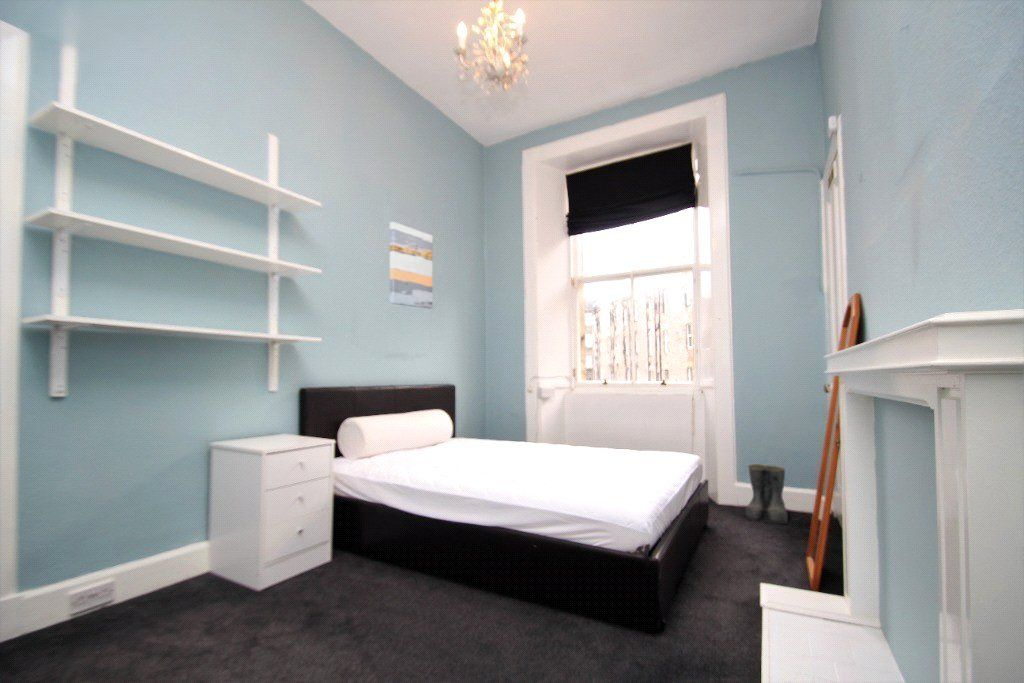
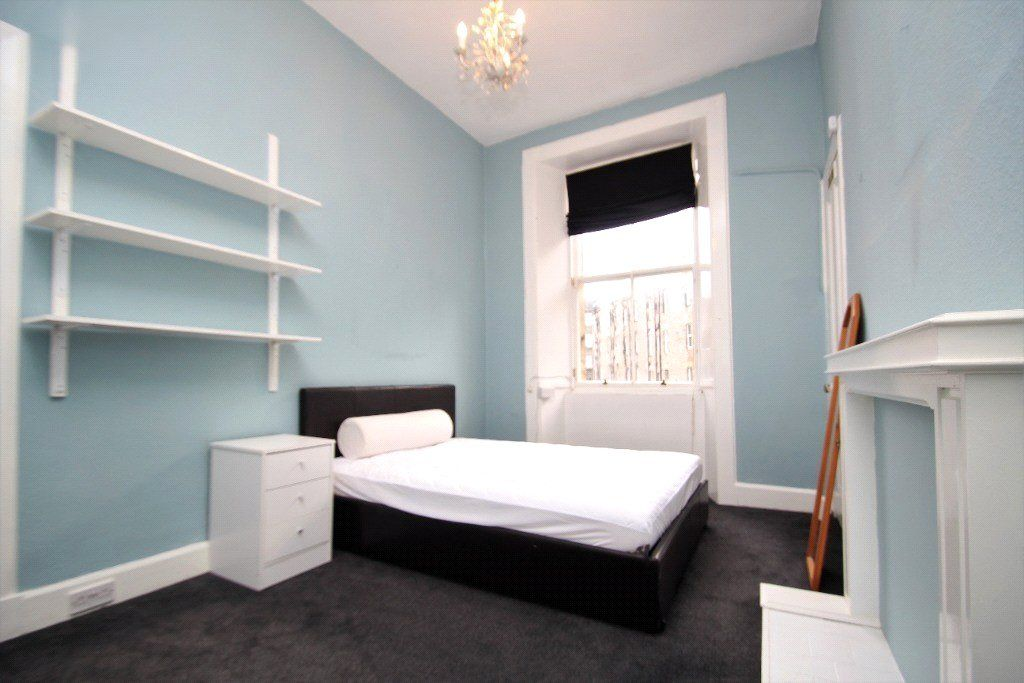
- boots (765, 491)
- wall art (412, 267)
